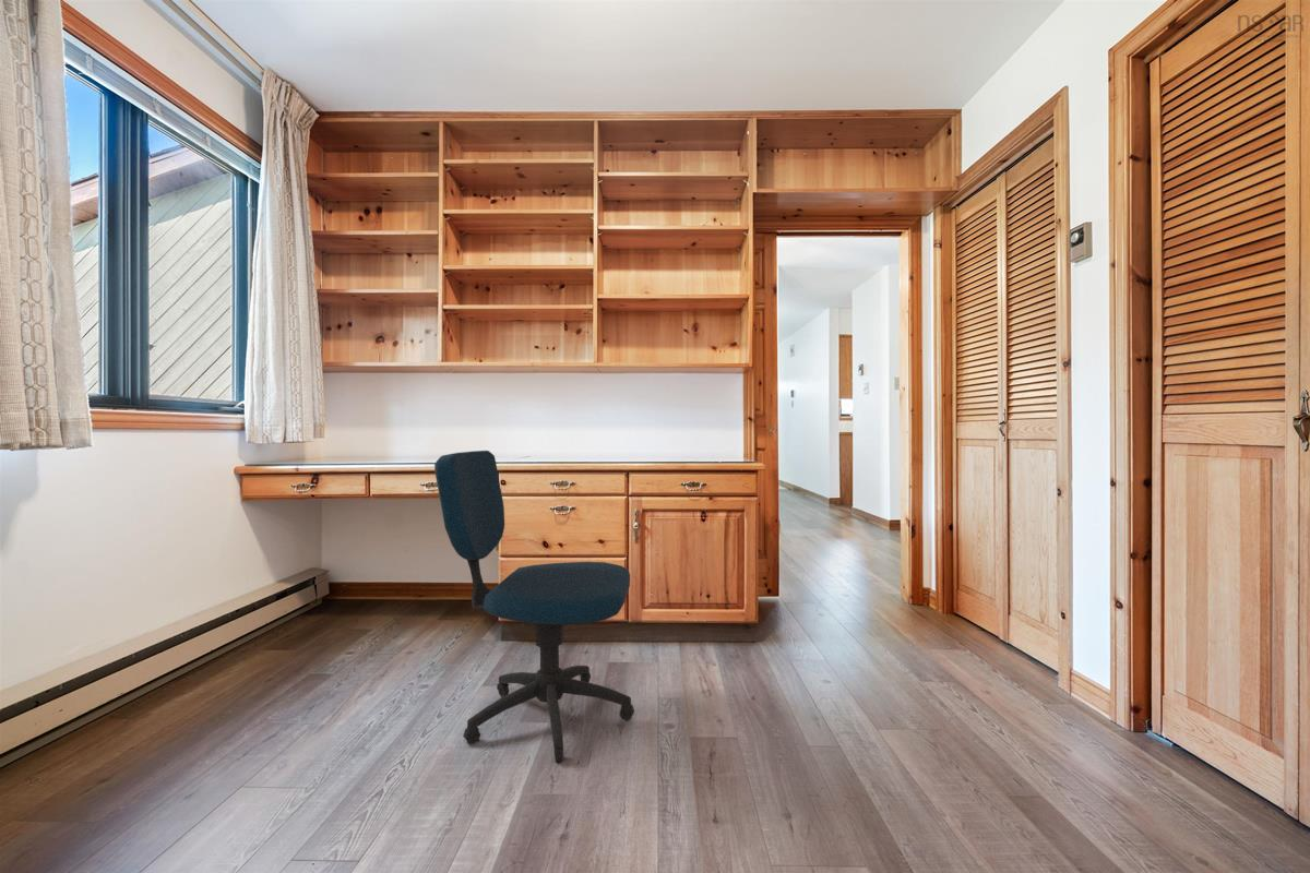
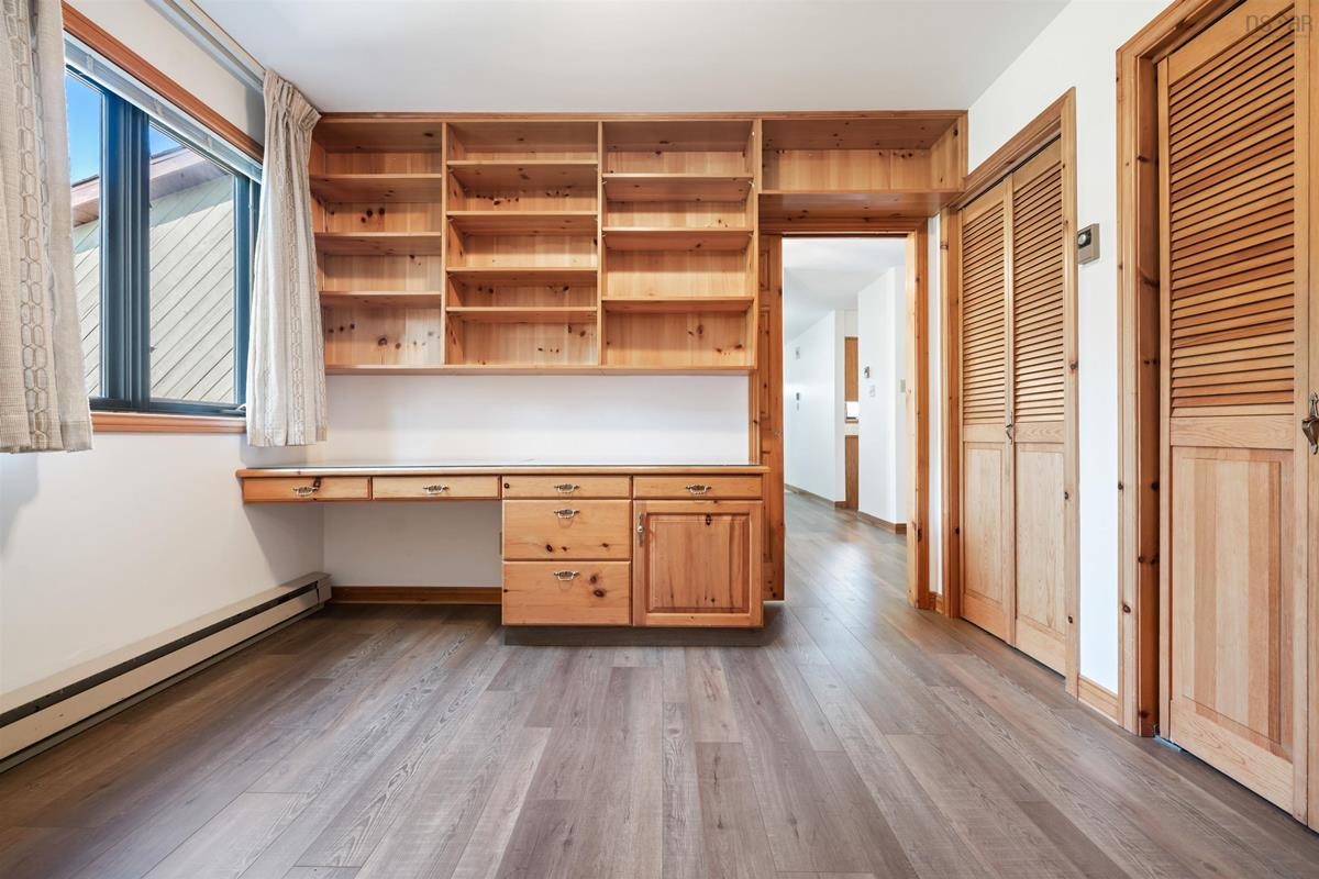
- office chair (545, 585)
